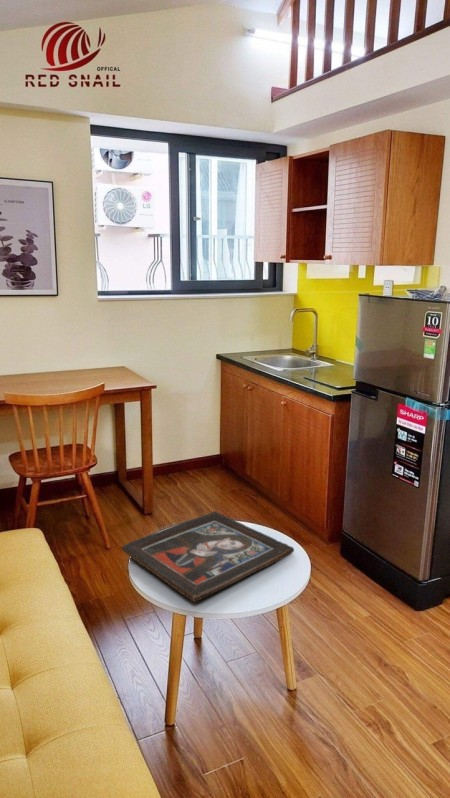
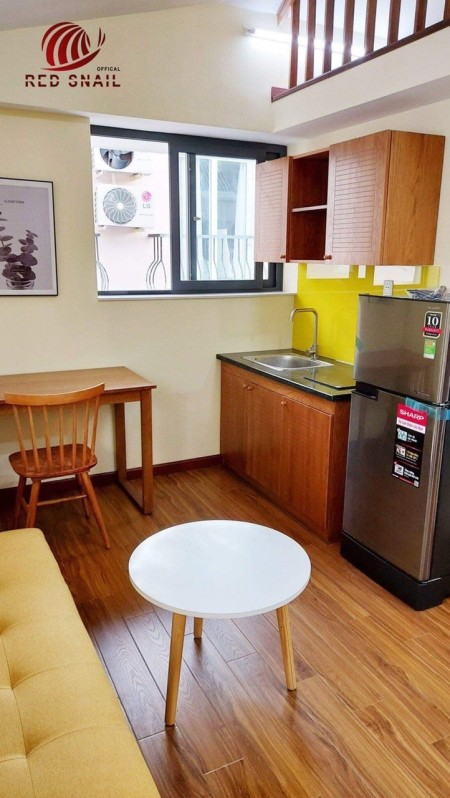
- religious icon (208, 549)
